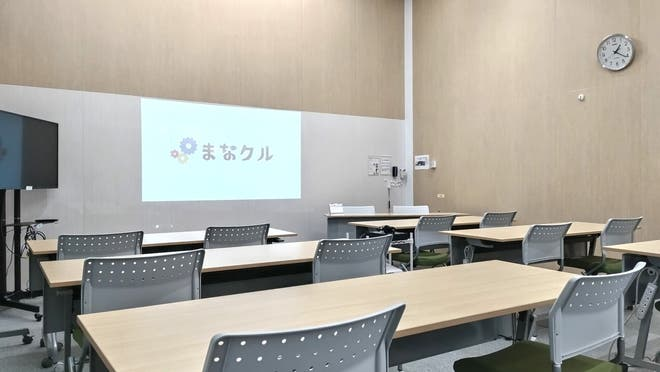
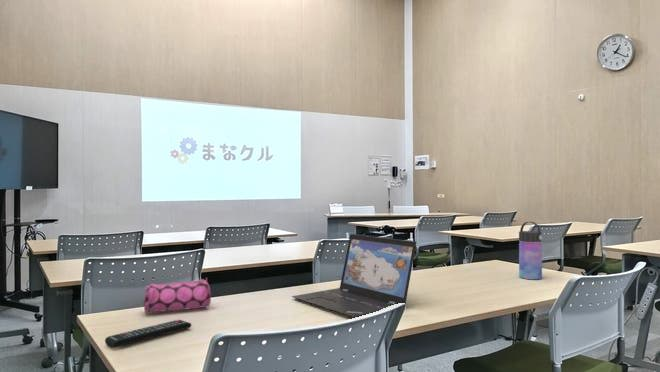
+ remote control (150, 332)
+ water bottle (530, 249)
+ laptop (352, 271)
+ pencil case (177, 295)
